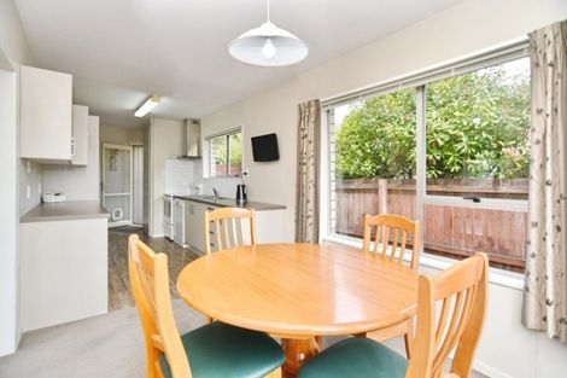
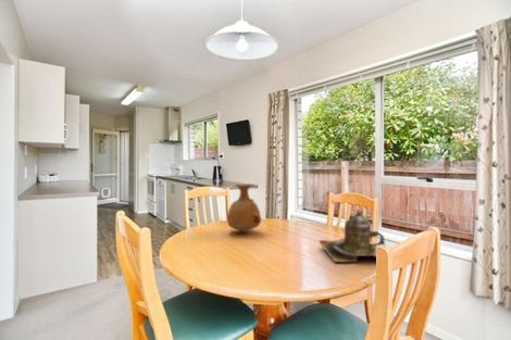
+ vase (244, 207)
+ teapot (351, 230)
